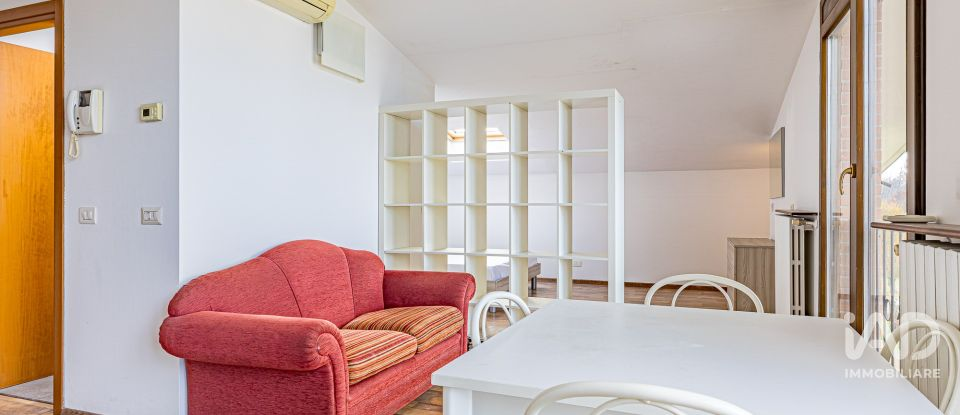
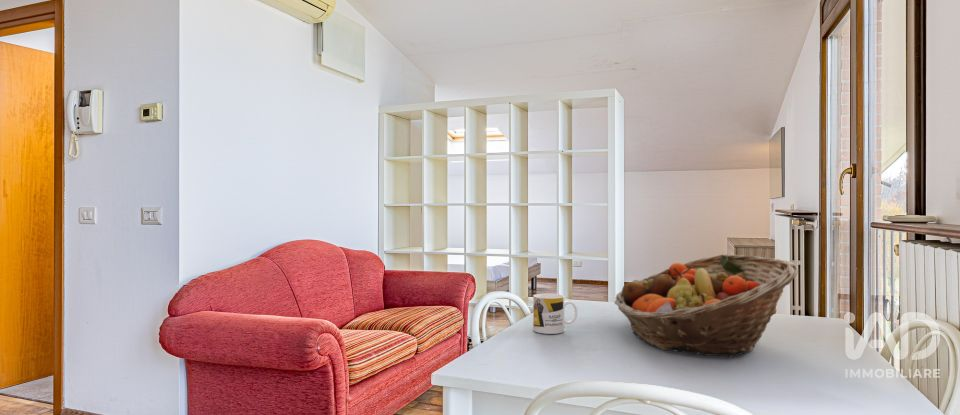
+ mug (555, 313)
+ fruit basket (699, 298)
